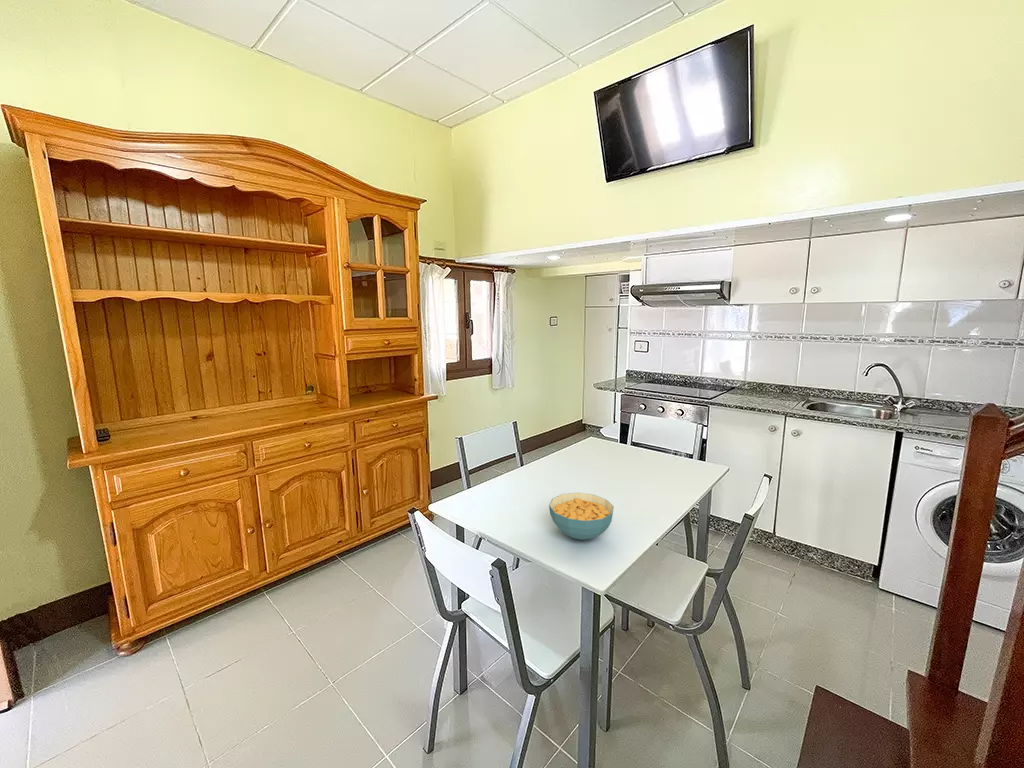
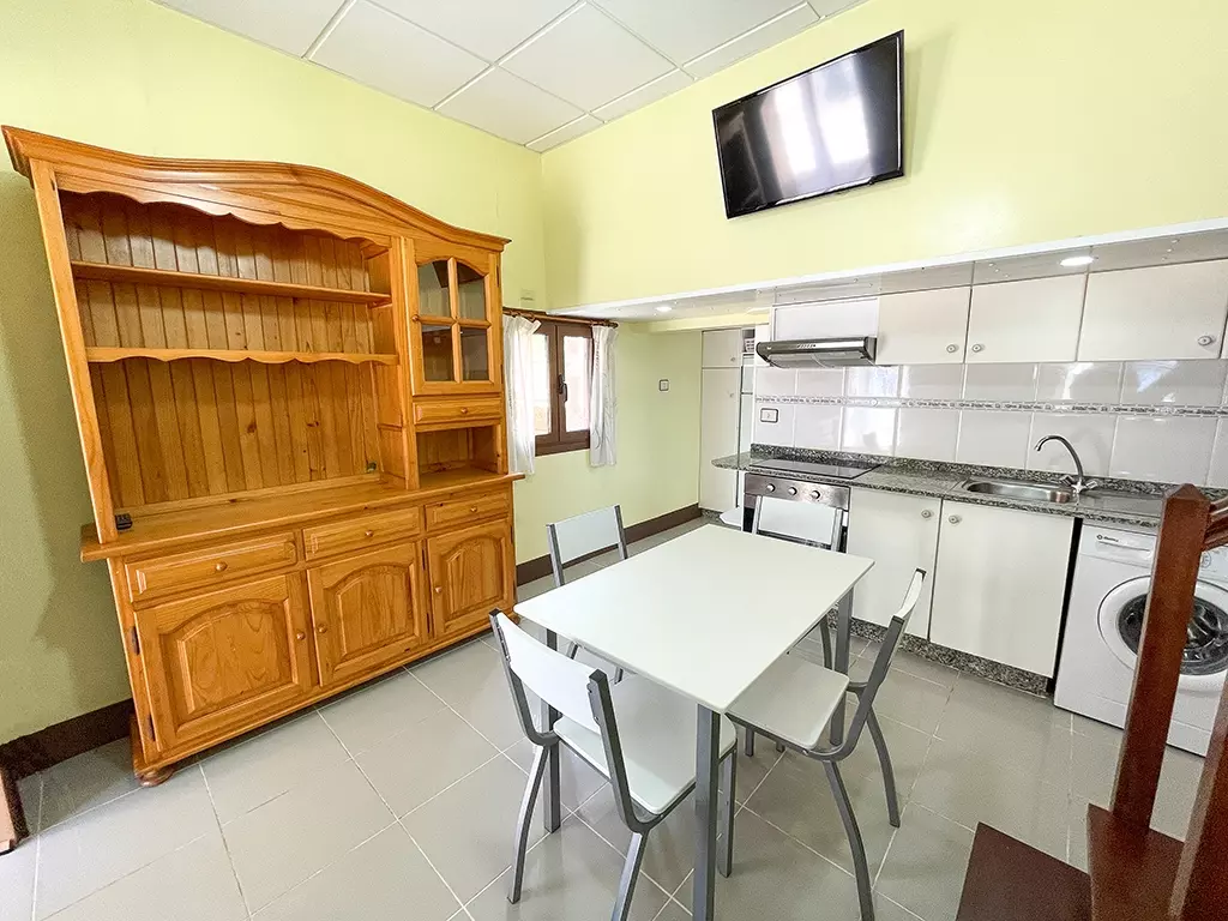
- cereal bowl (580, 520)
